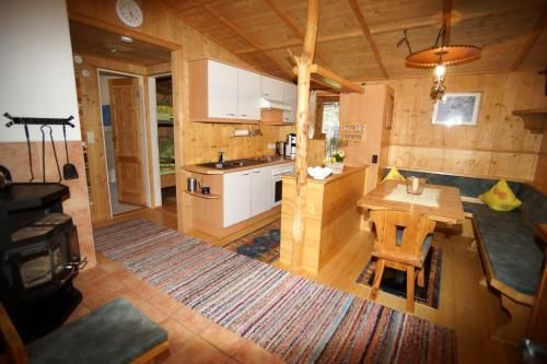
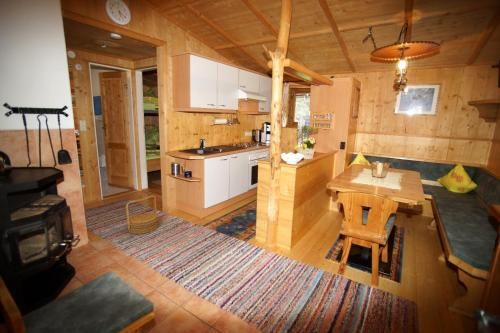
+ woven basket (142, 213)
